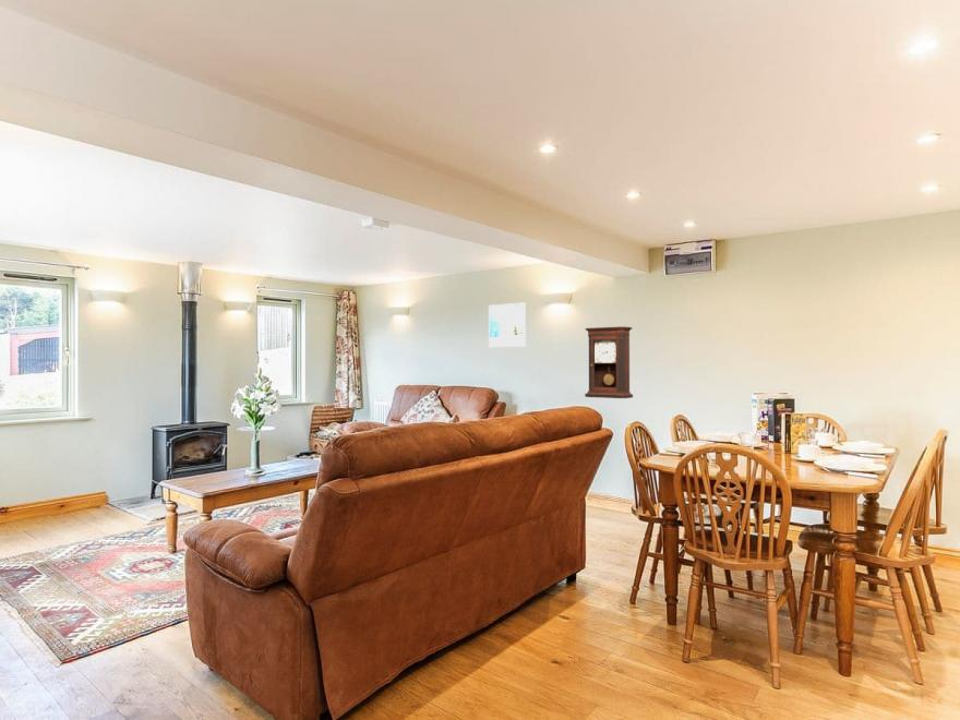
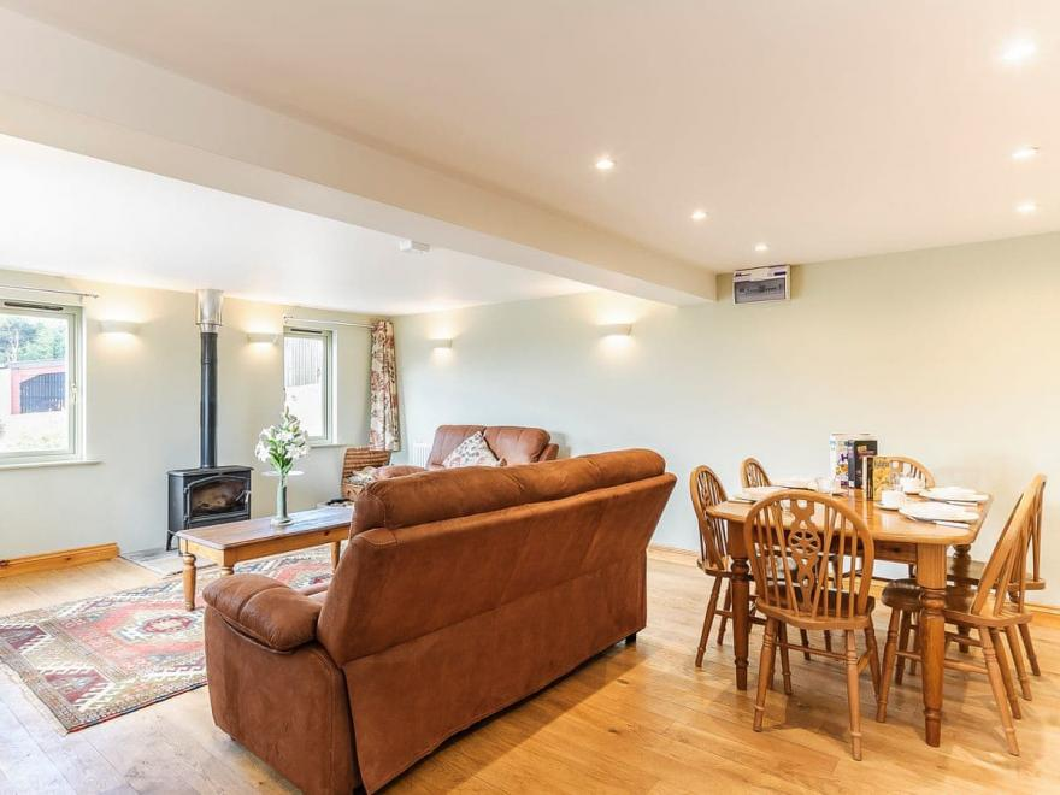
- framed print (506, 325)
- pendulum clock (607, 362)
